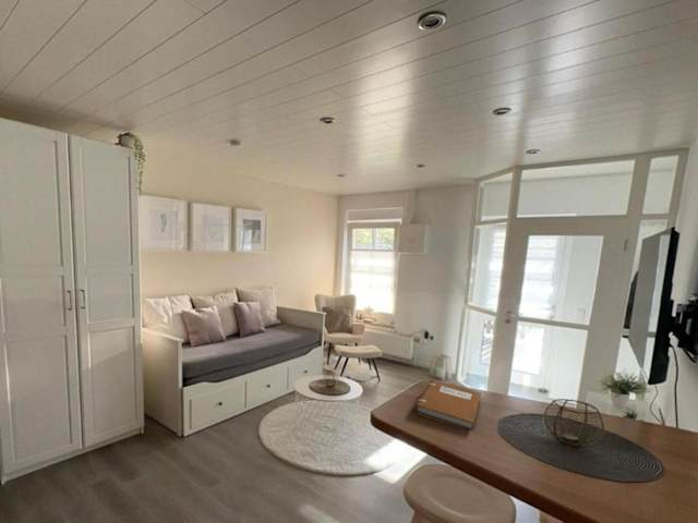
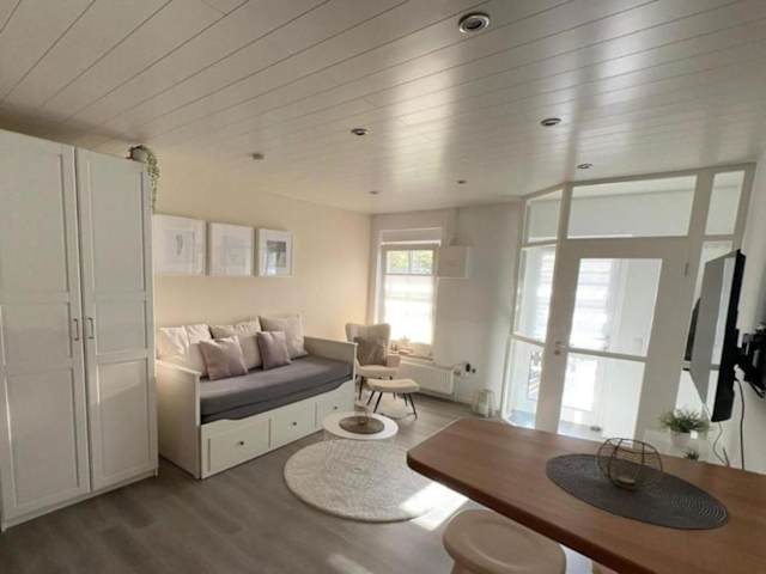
- notebook (448, 401)
